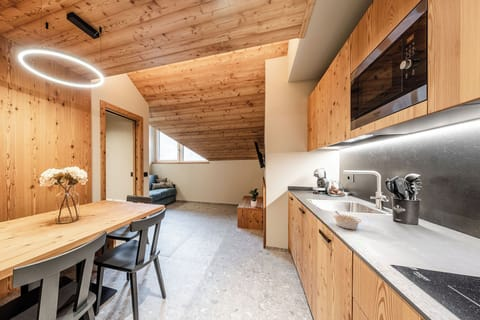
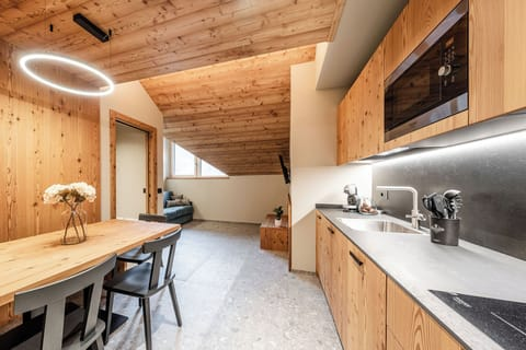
- legume (345, 221)
